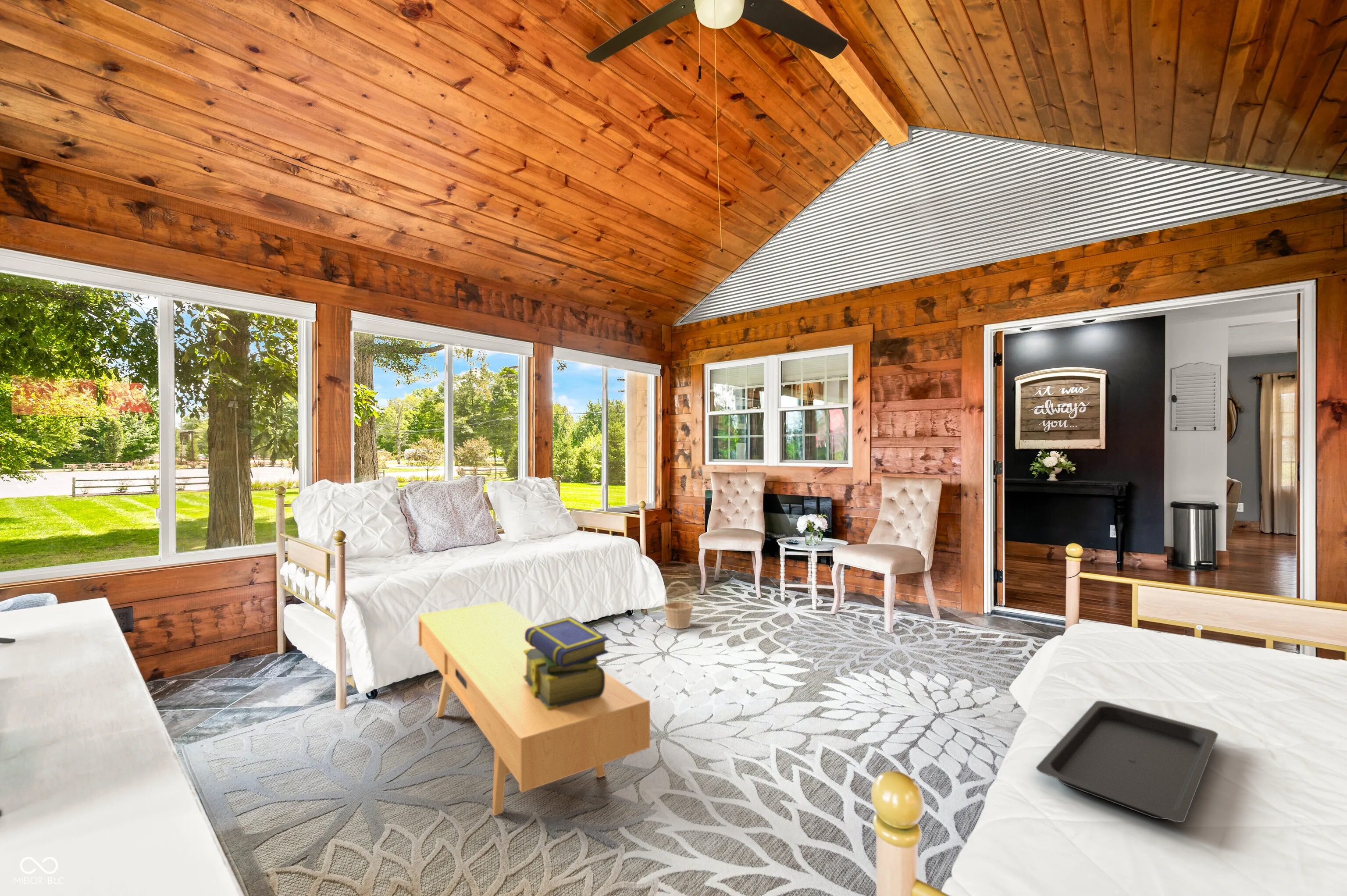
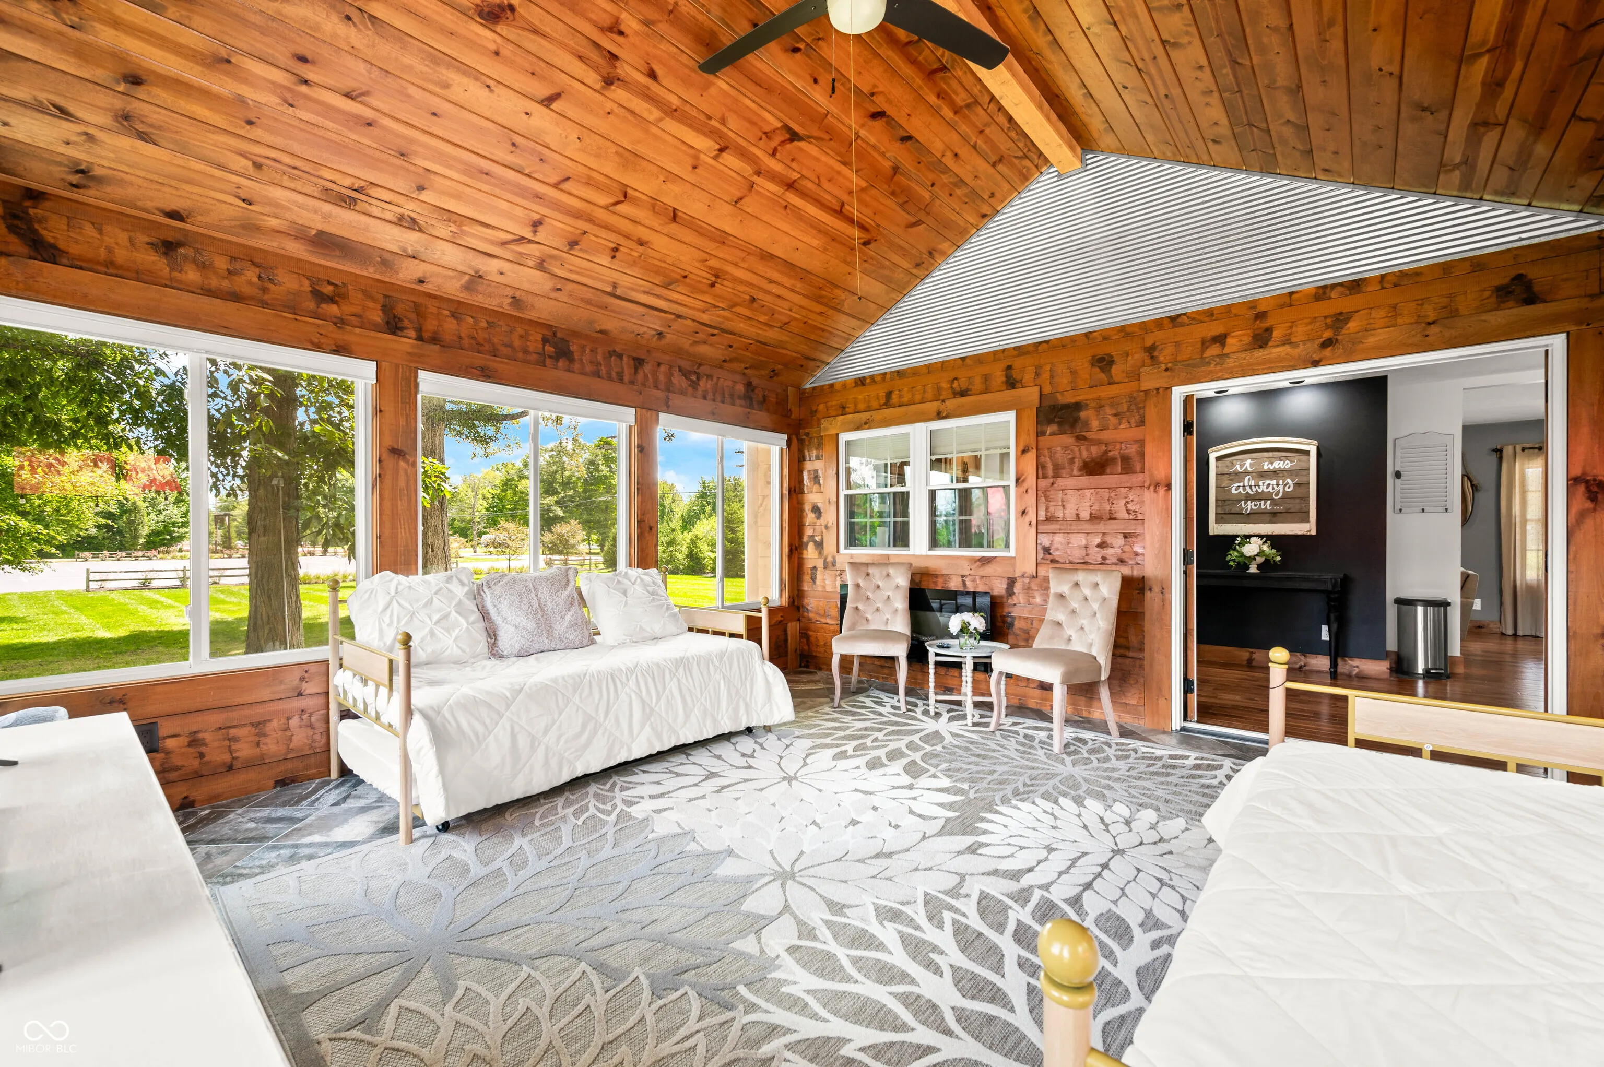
- tv console (510, 696)
- stack of books (566, 657)
- basket (678, 603)
- serving tray (1132, 755)
